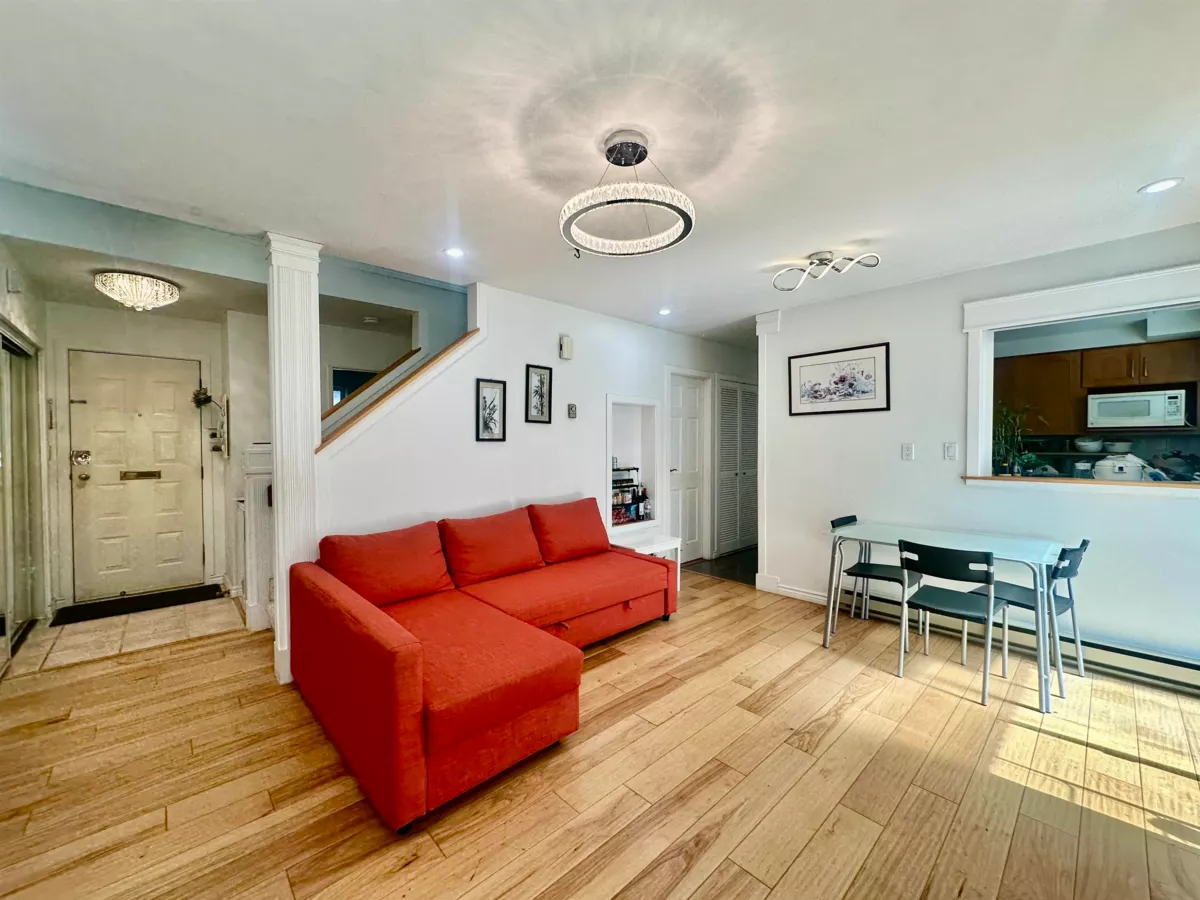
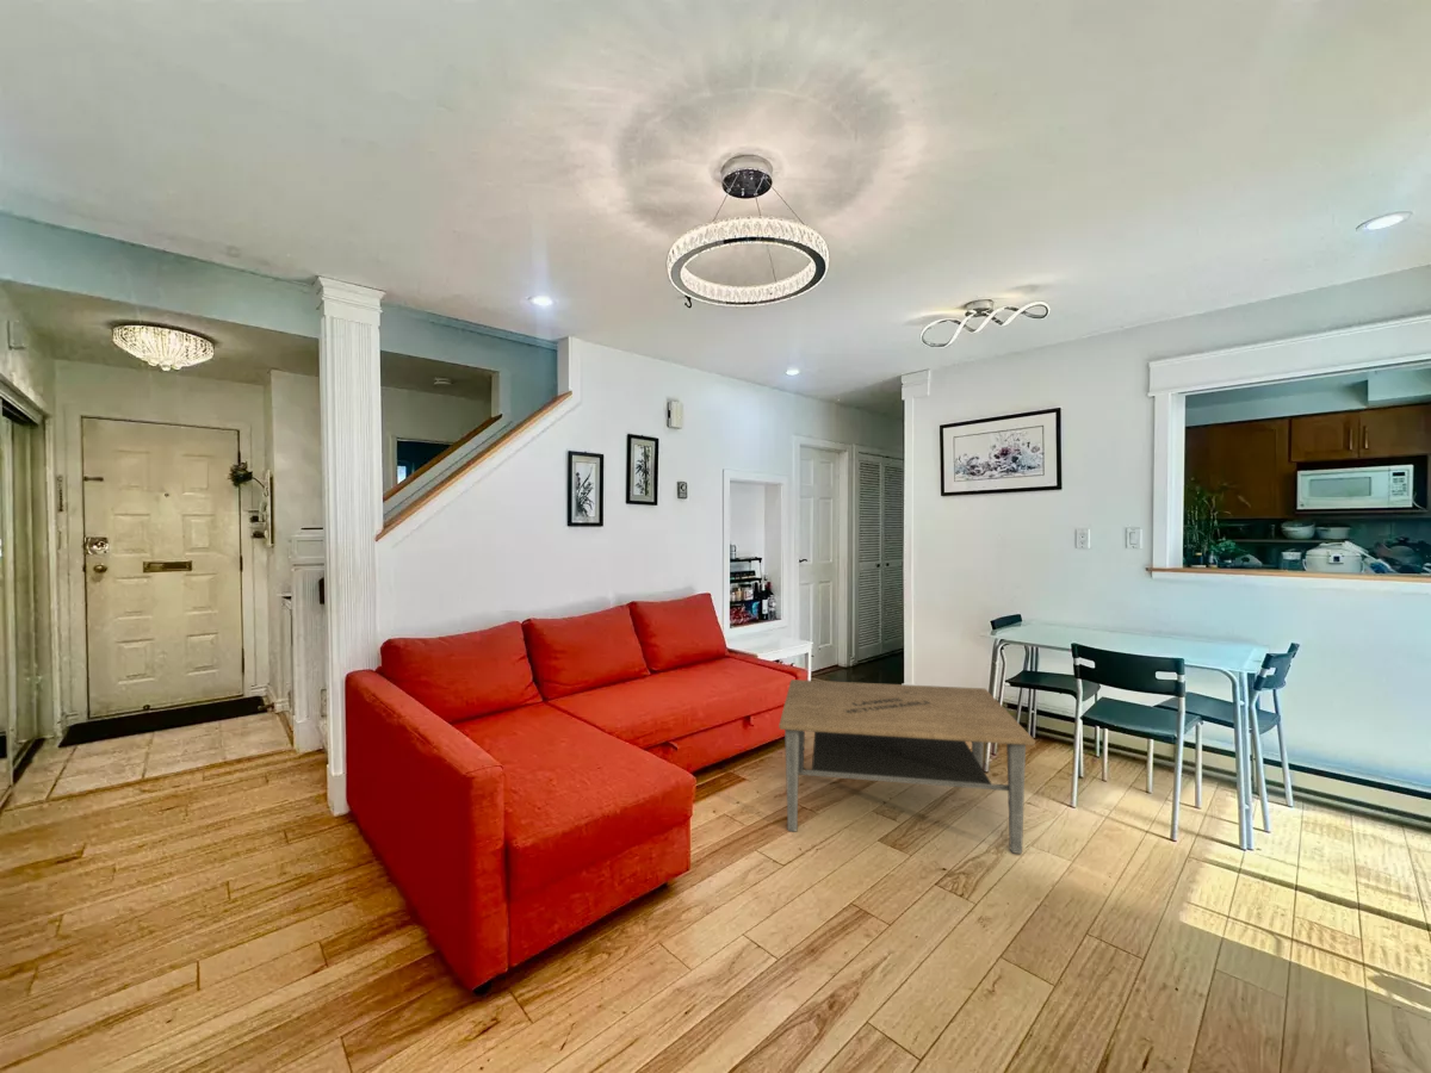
+ coffee table (892, 753)
